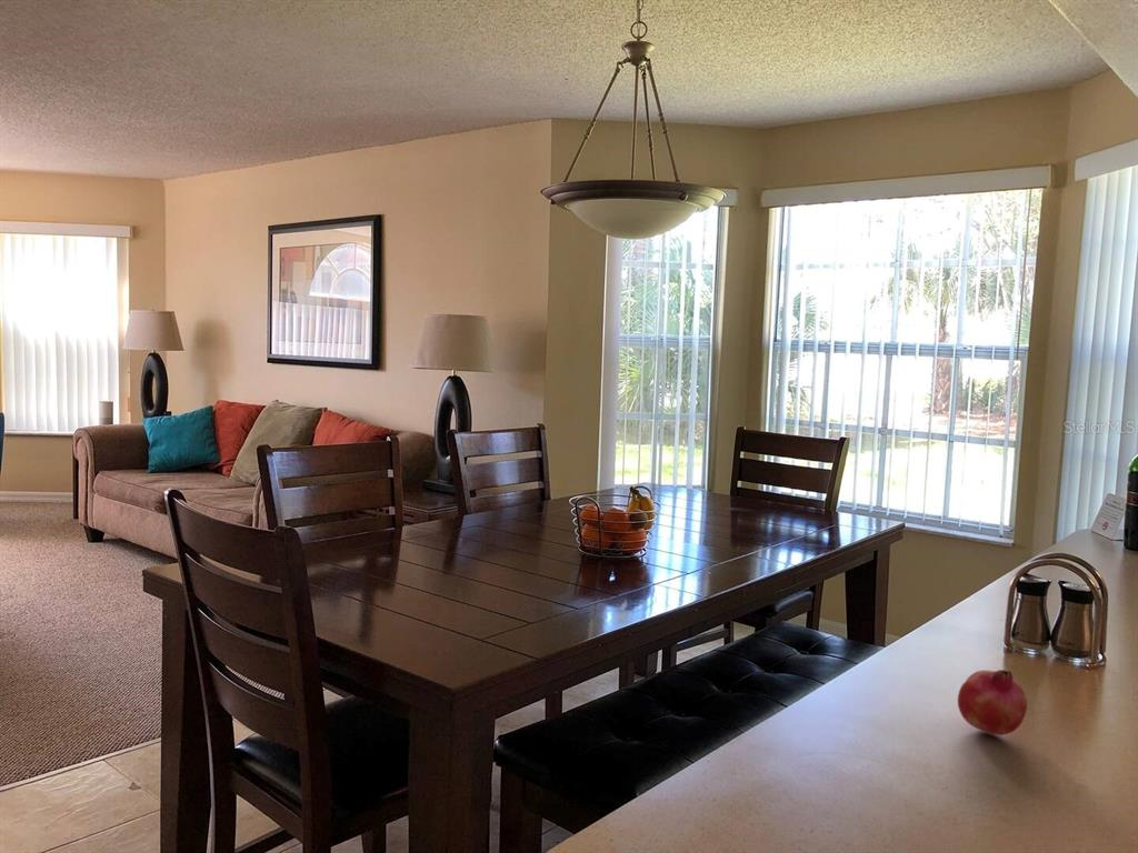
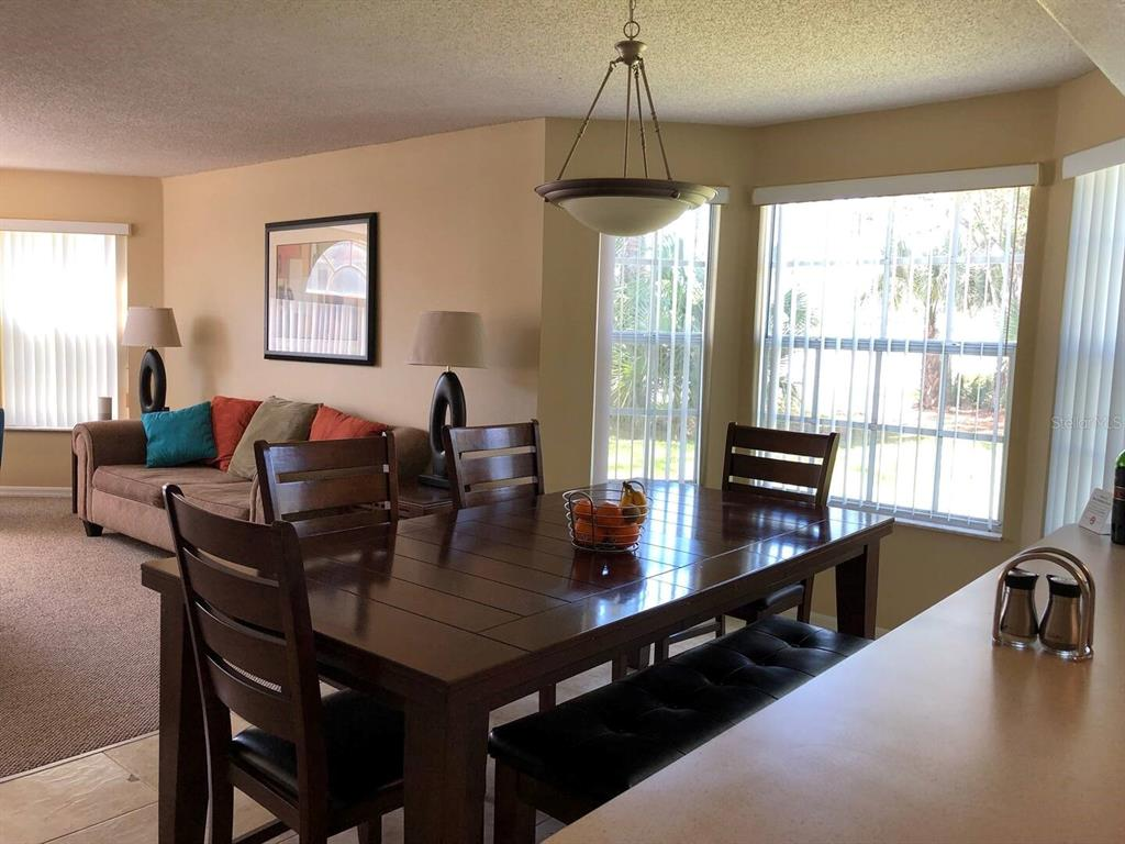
- fruit (992, 698)
